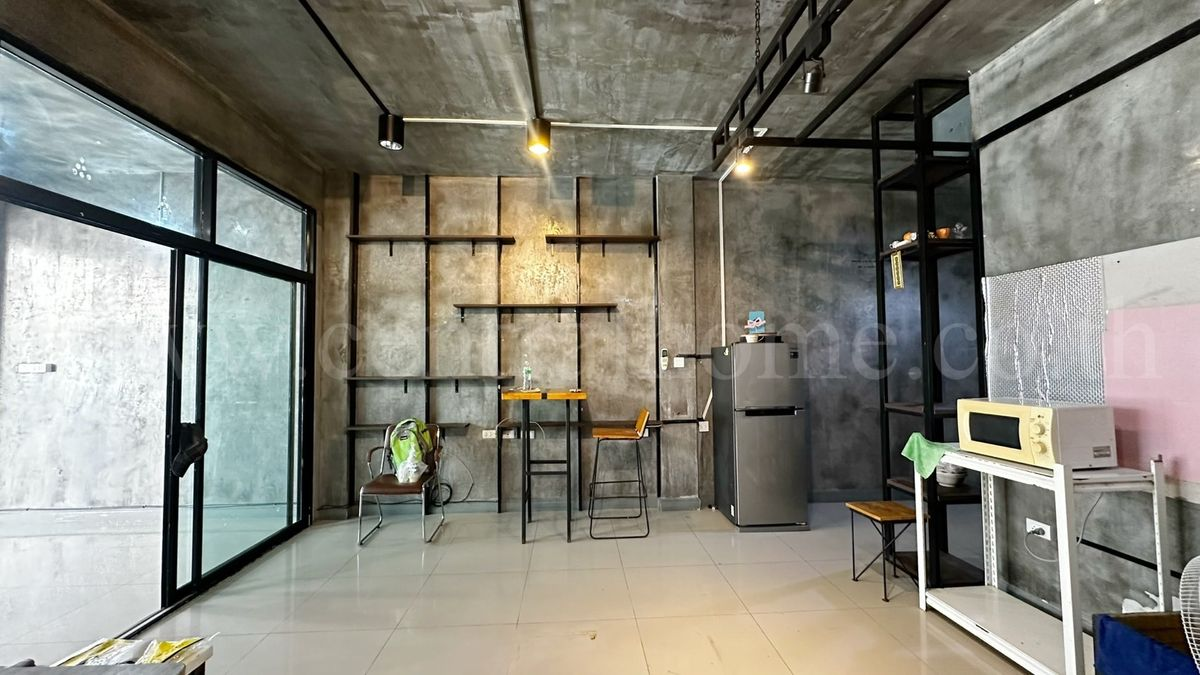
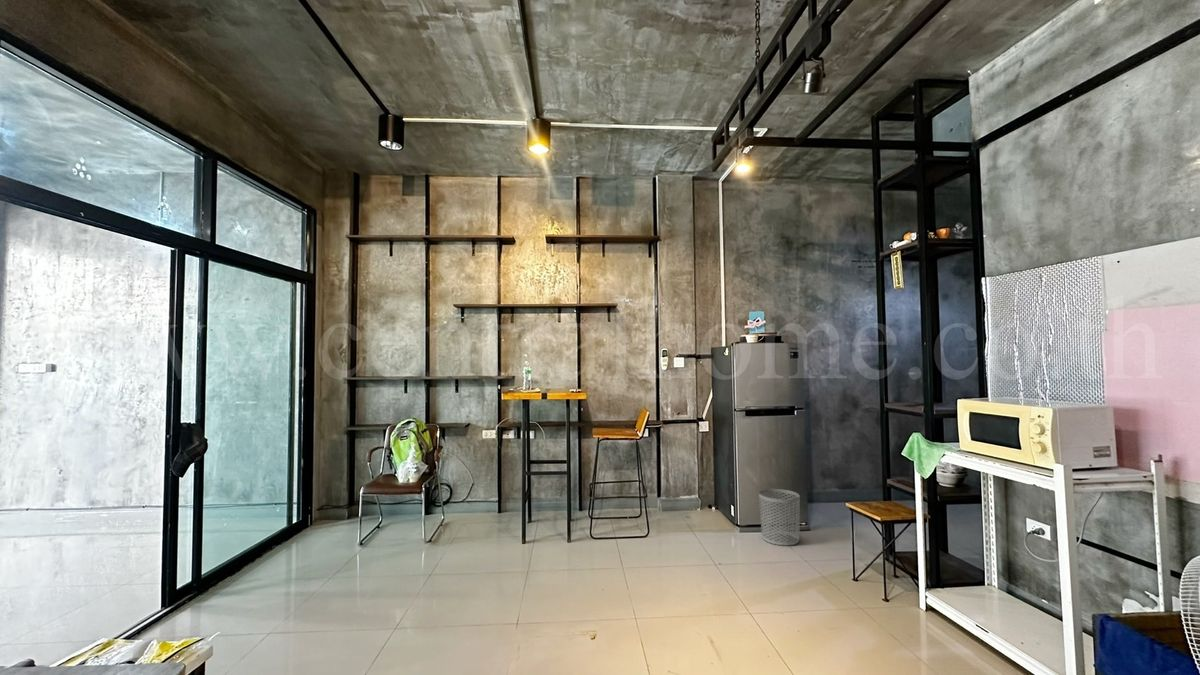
+ waste bin (779, 516)
